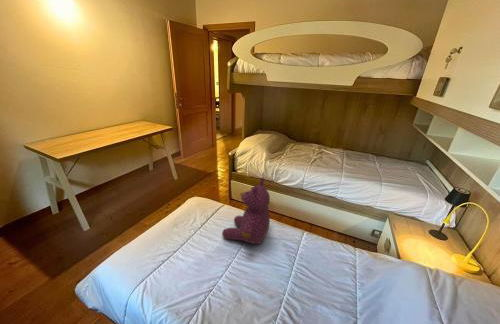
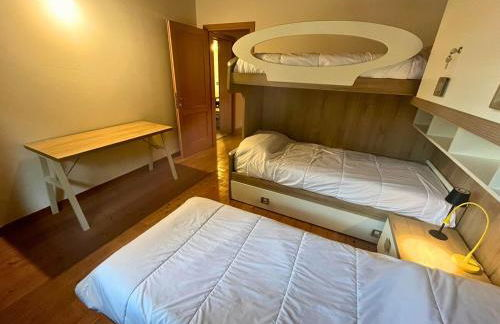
- teddy bear (247, 209)
